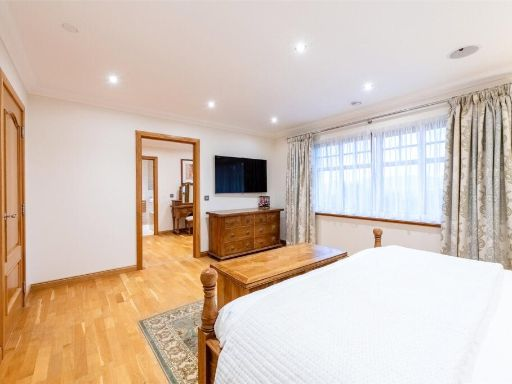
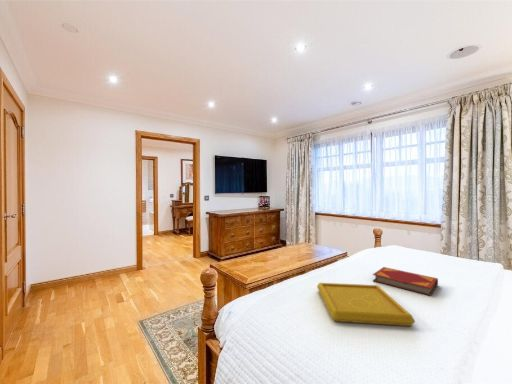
+ hardback book (404, 279)
+ serving tray (358, 301)
